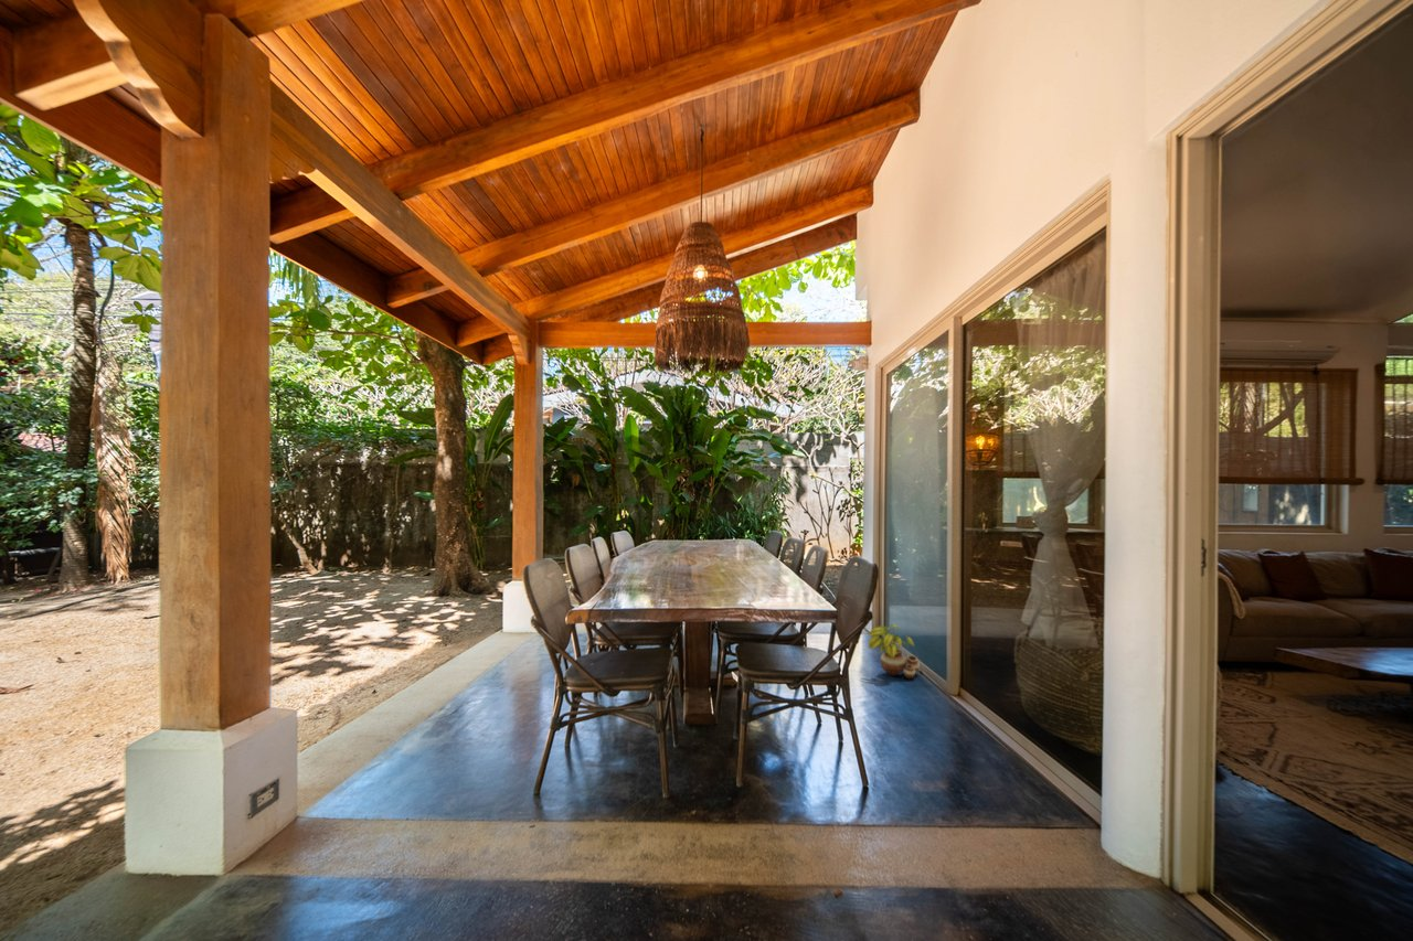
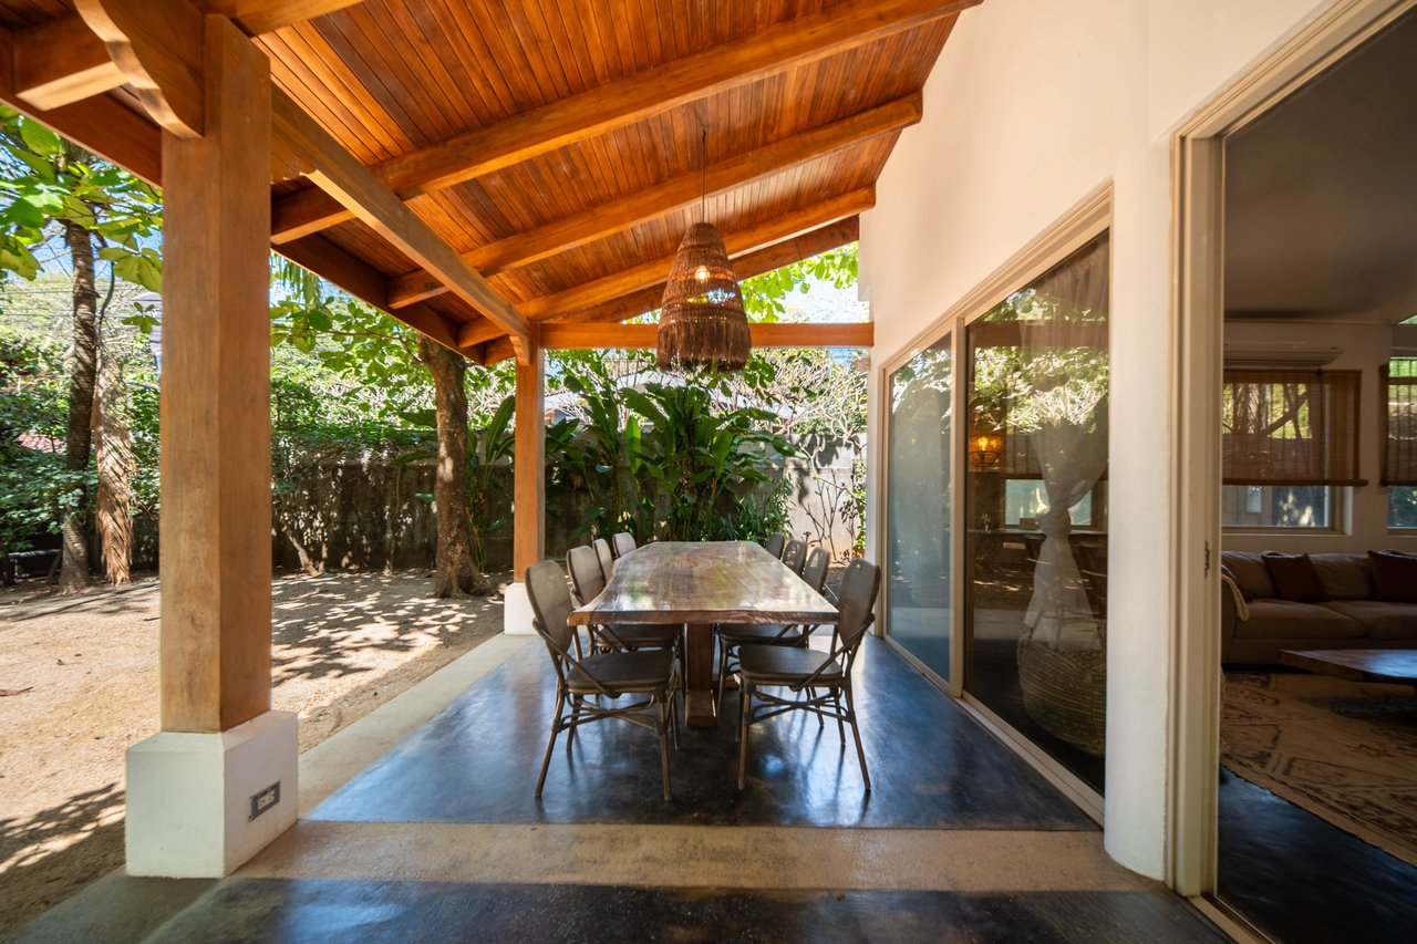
- potted plant (895, 650)
